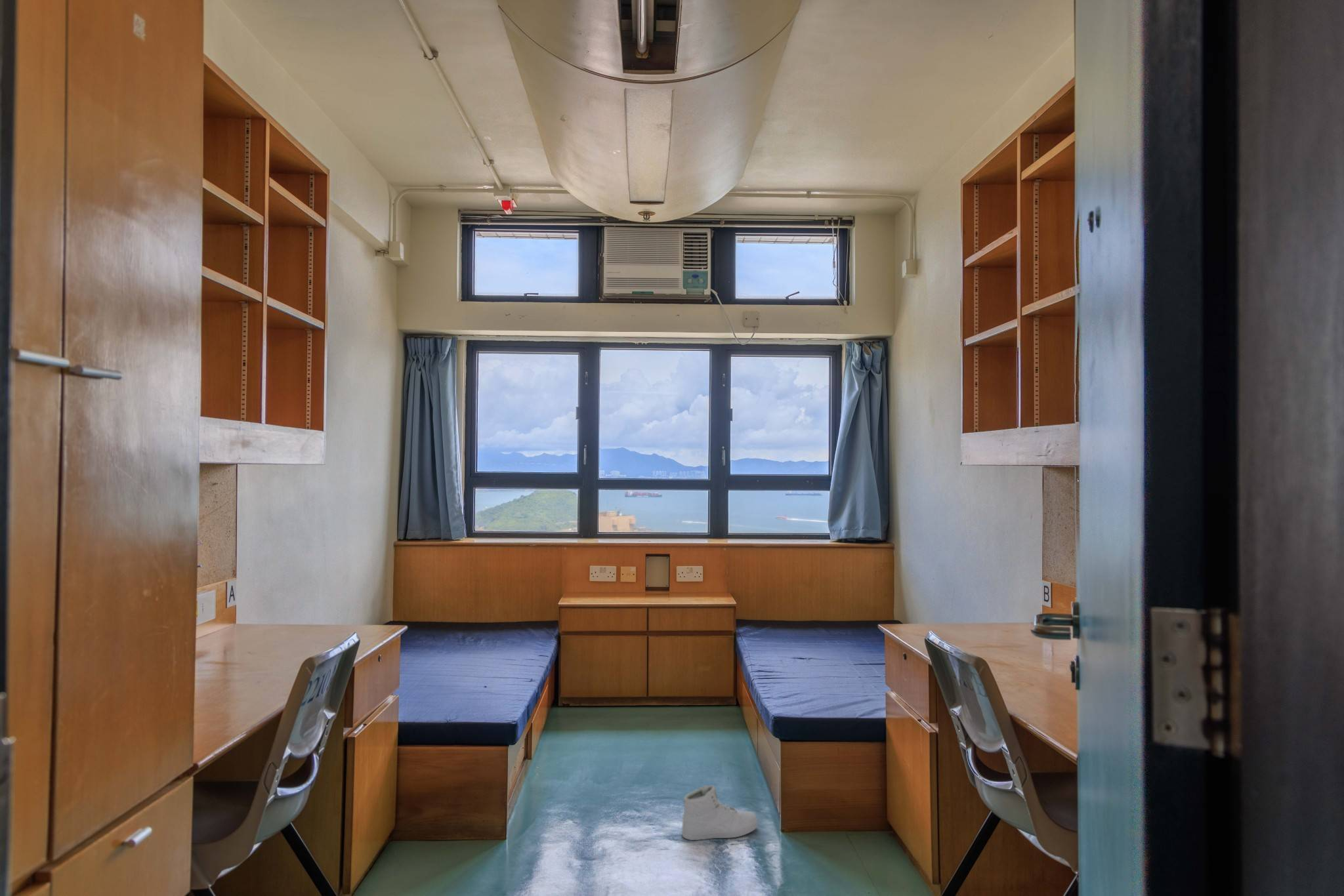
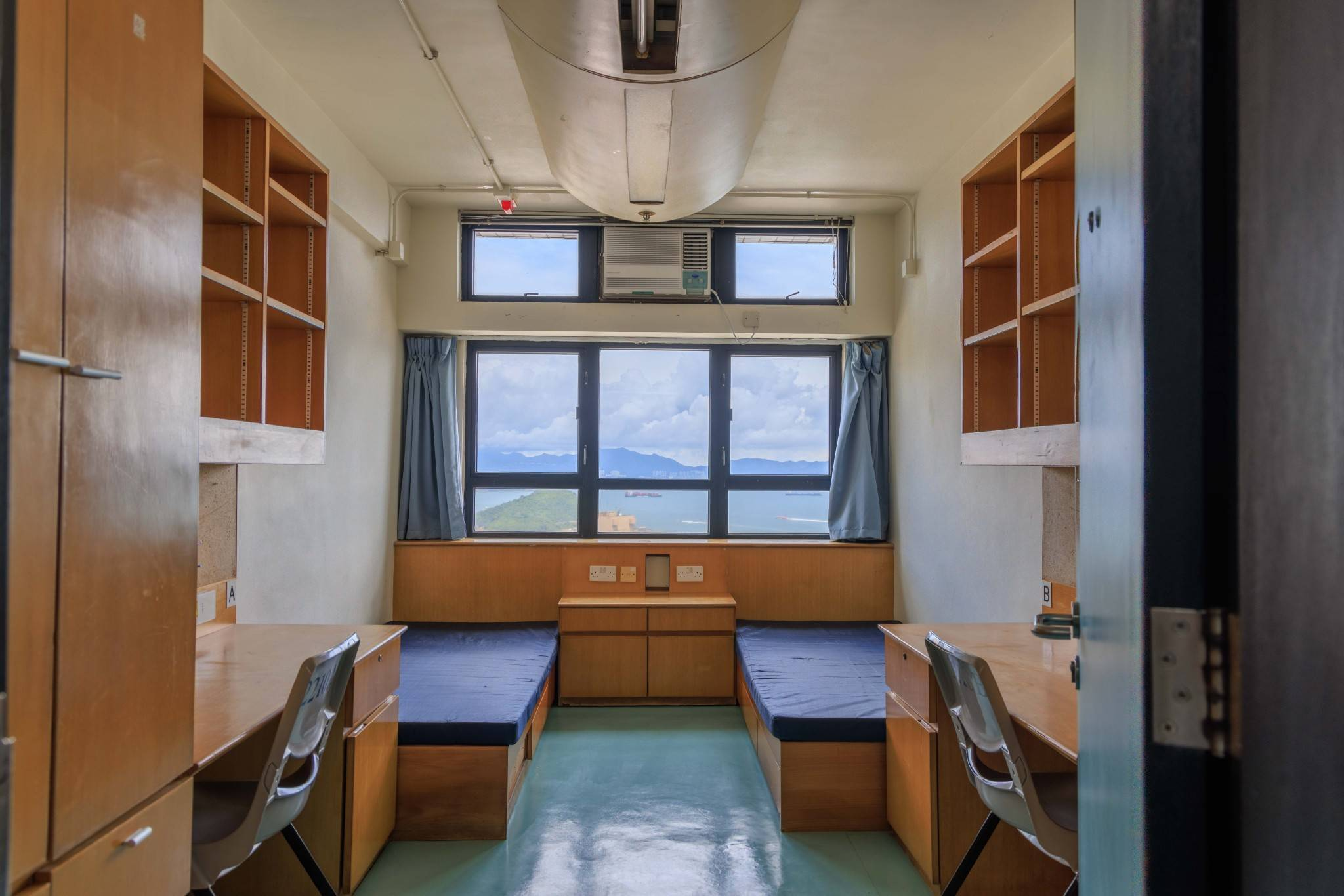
- sneaker (721, 809)
